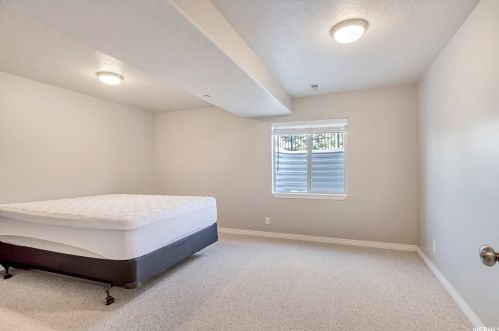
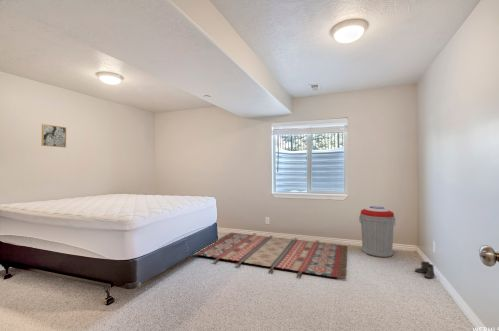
+ trash can (376, 229)
+ rug (273, 249)
+ boots (425, 268)
+ wall art (54, 136)
